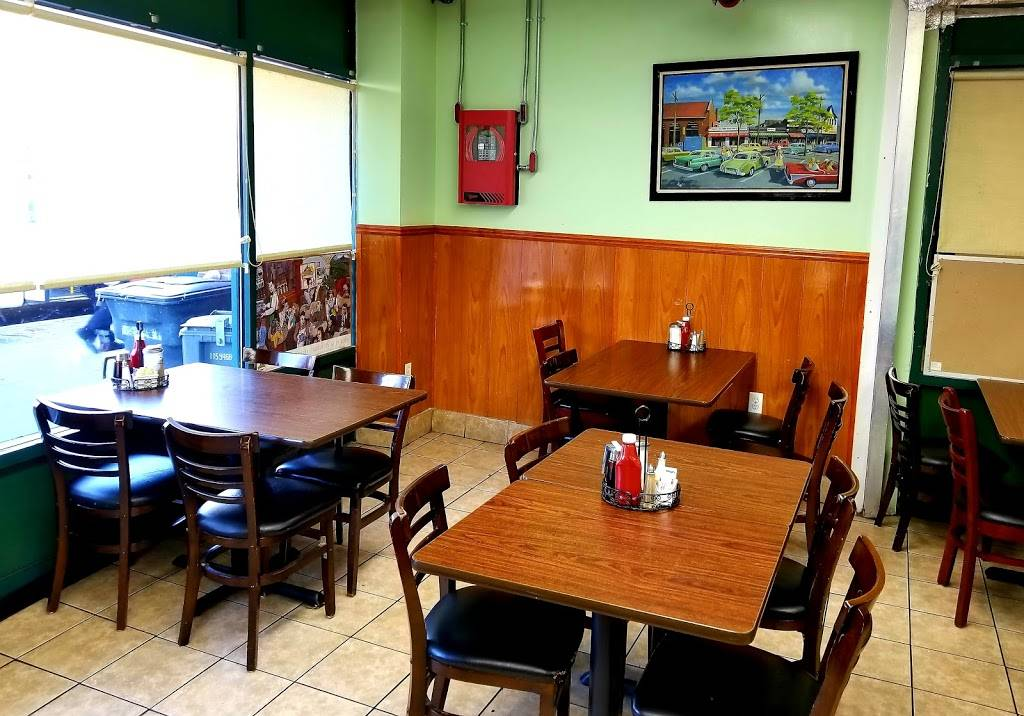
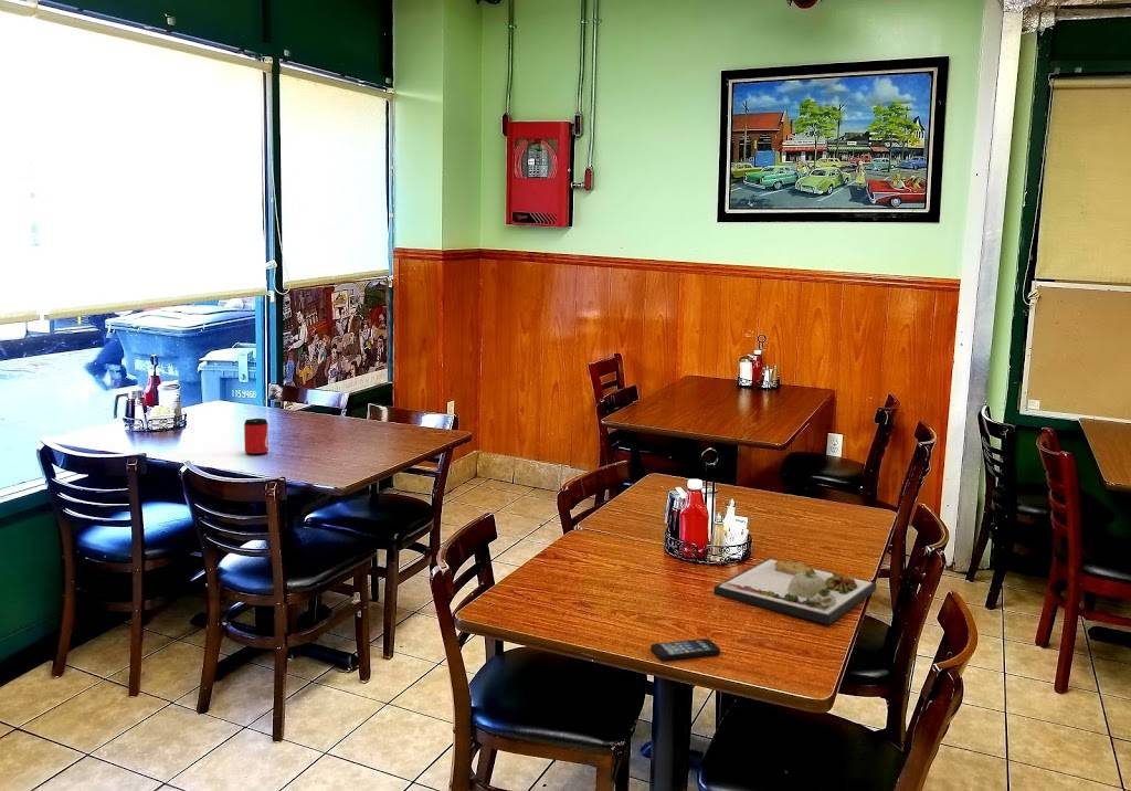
+ dinner plate (796, 579)
+ smartphone (685, 648)
+ can (256, 436)
